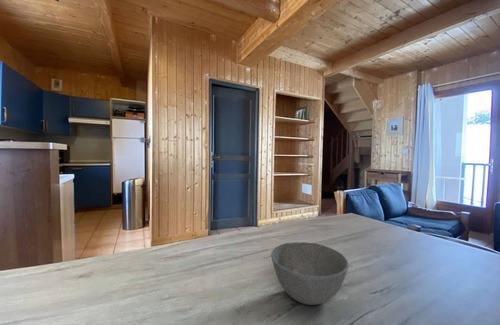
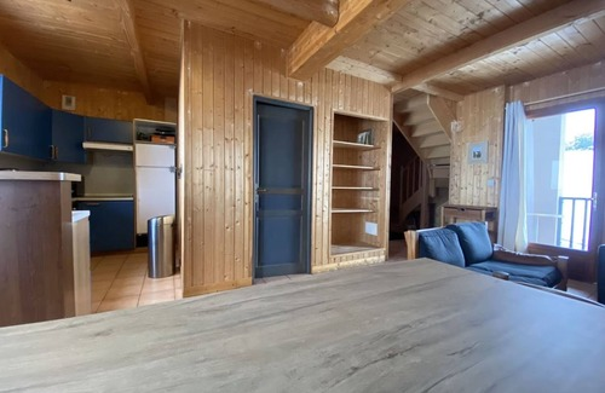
- bowl (308, 275)
